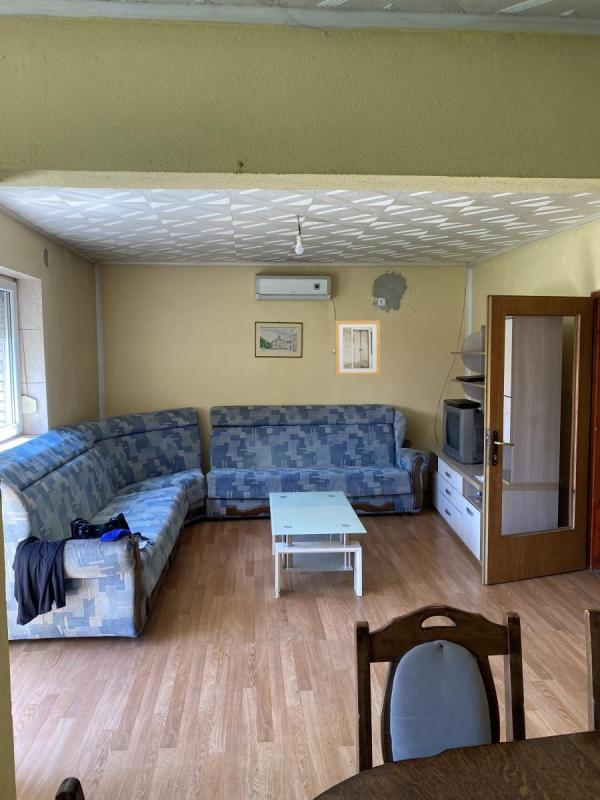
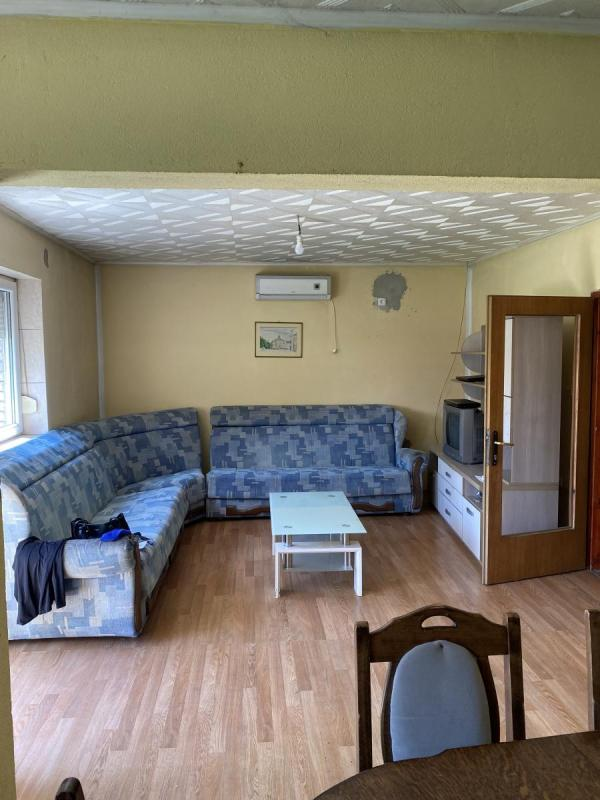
- wall art (357, 348)
